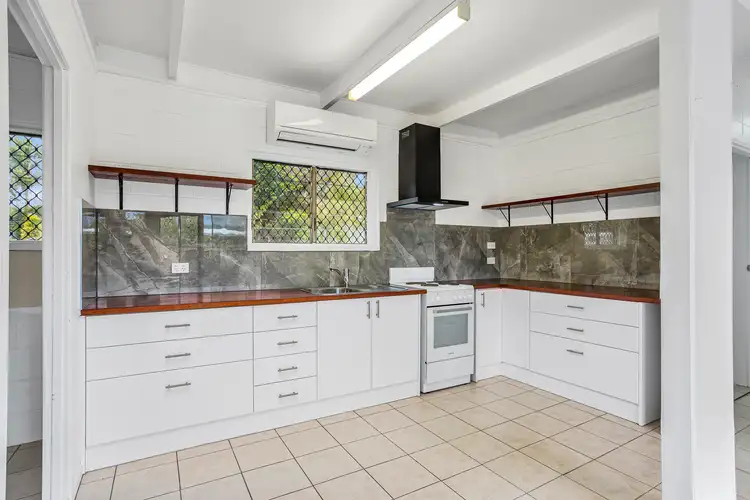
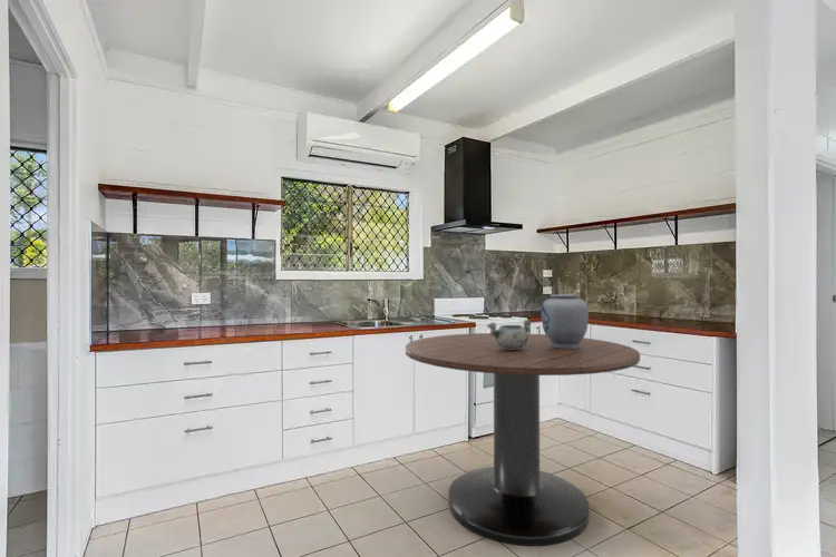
+ decorative bowl (509, 334)
+ vase (564, 320)
+ dining table (516, 426)
